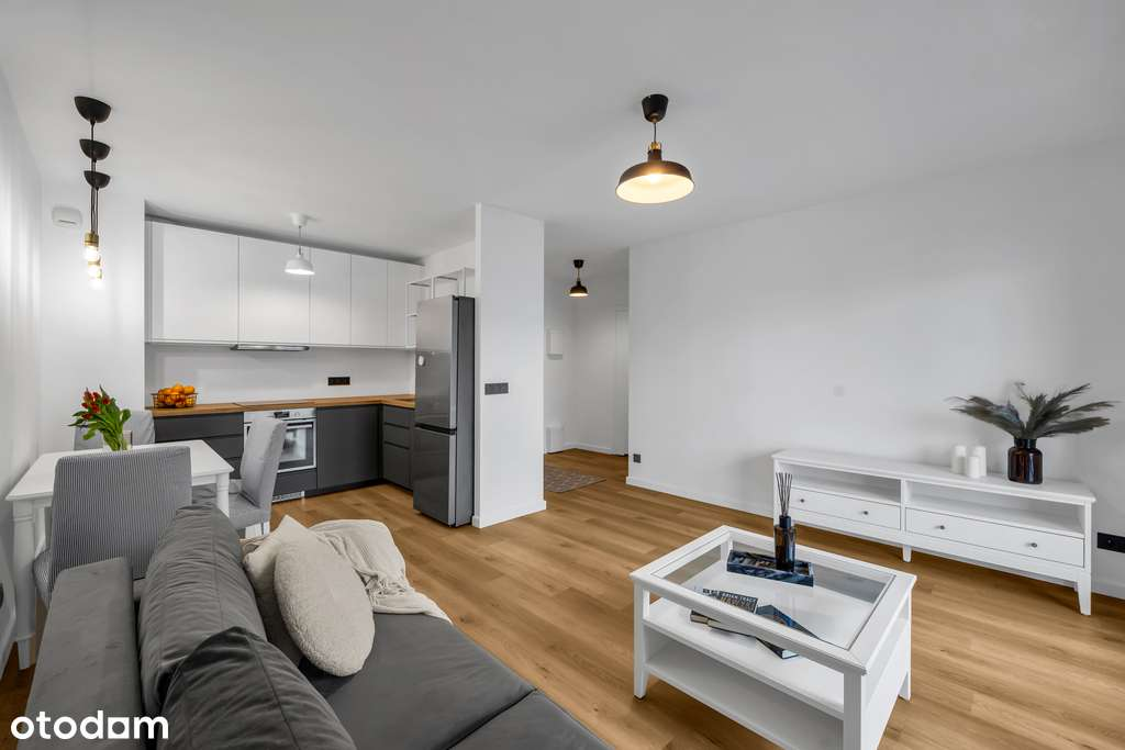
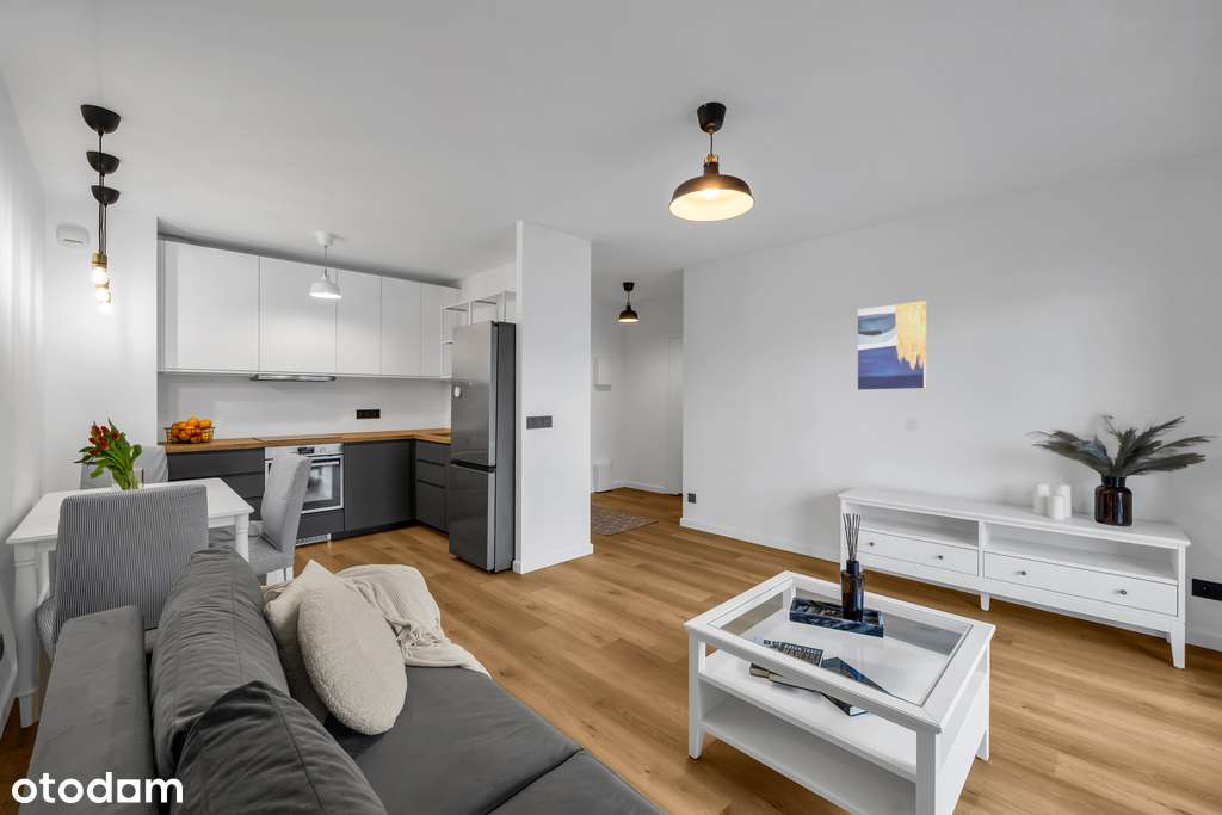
+ wall art (890, 347)
